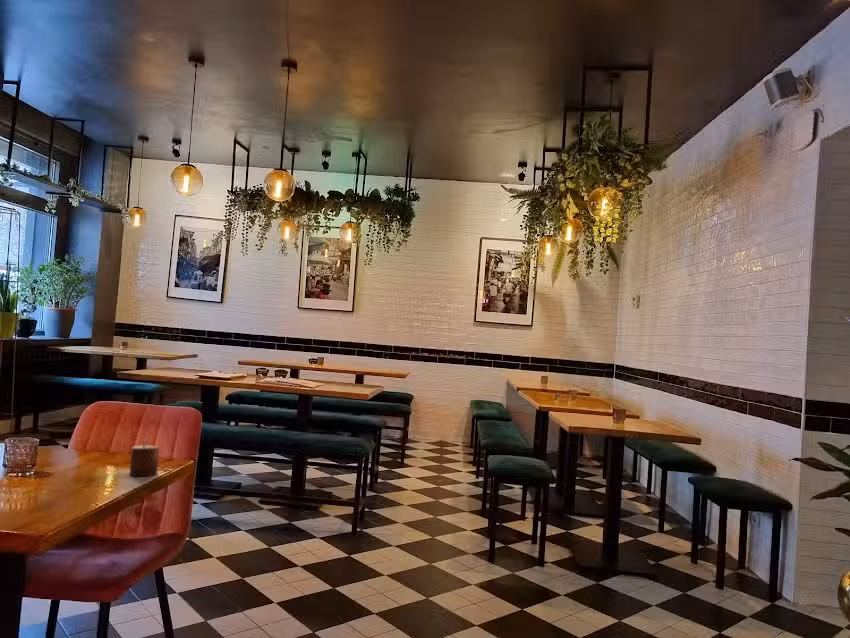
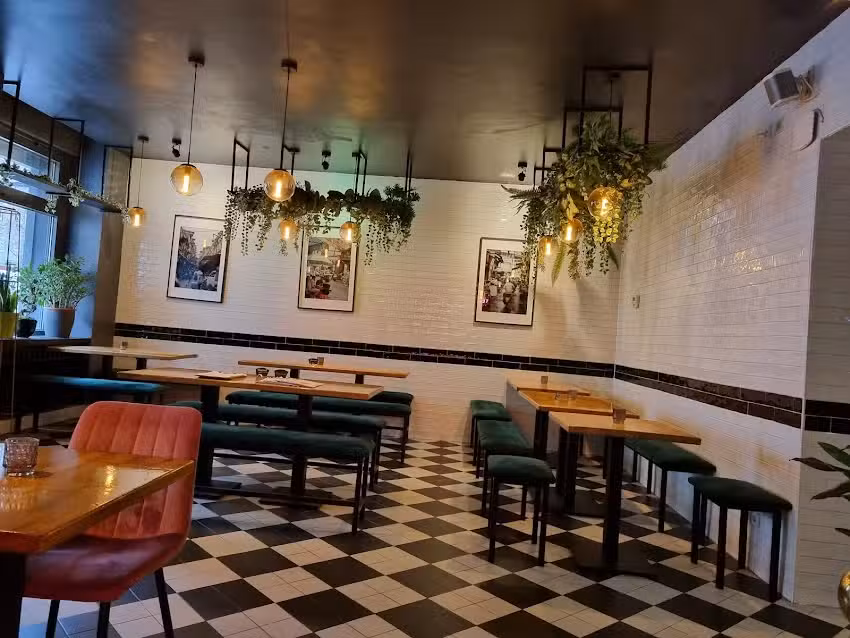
- candle (144, 456)
